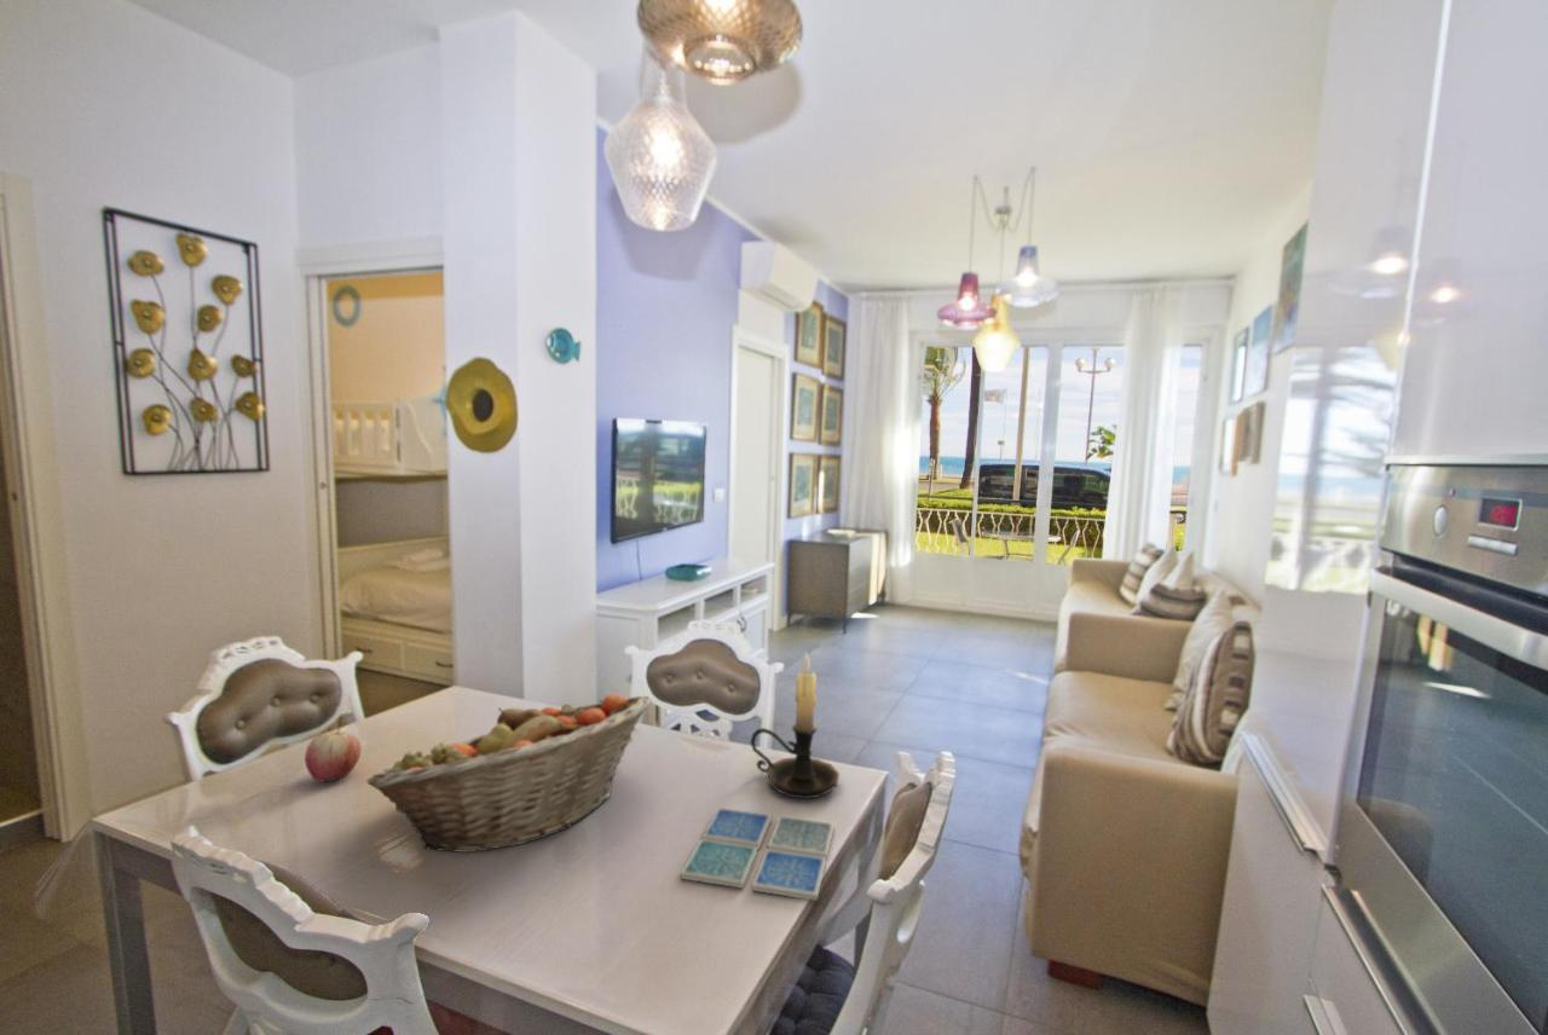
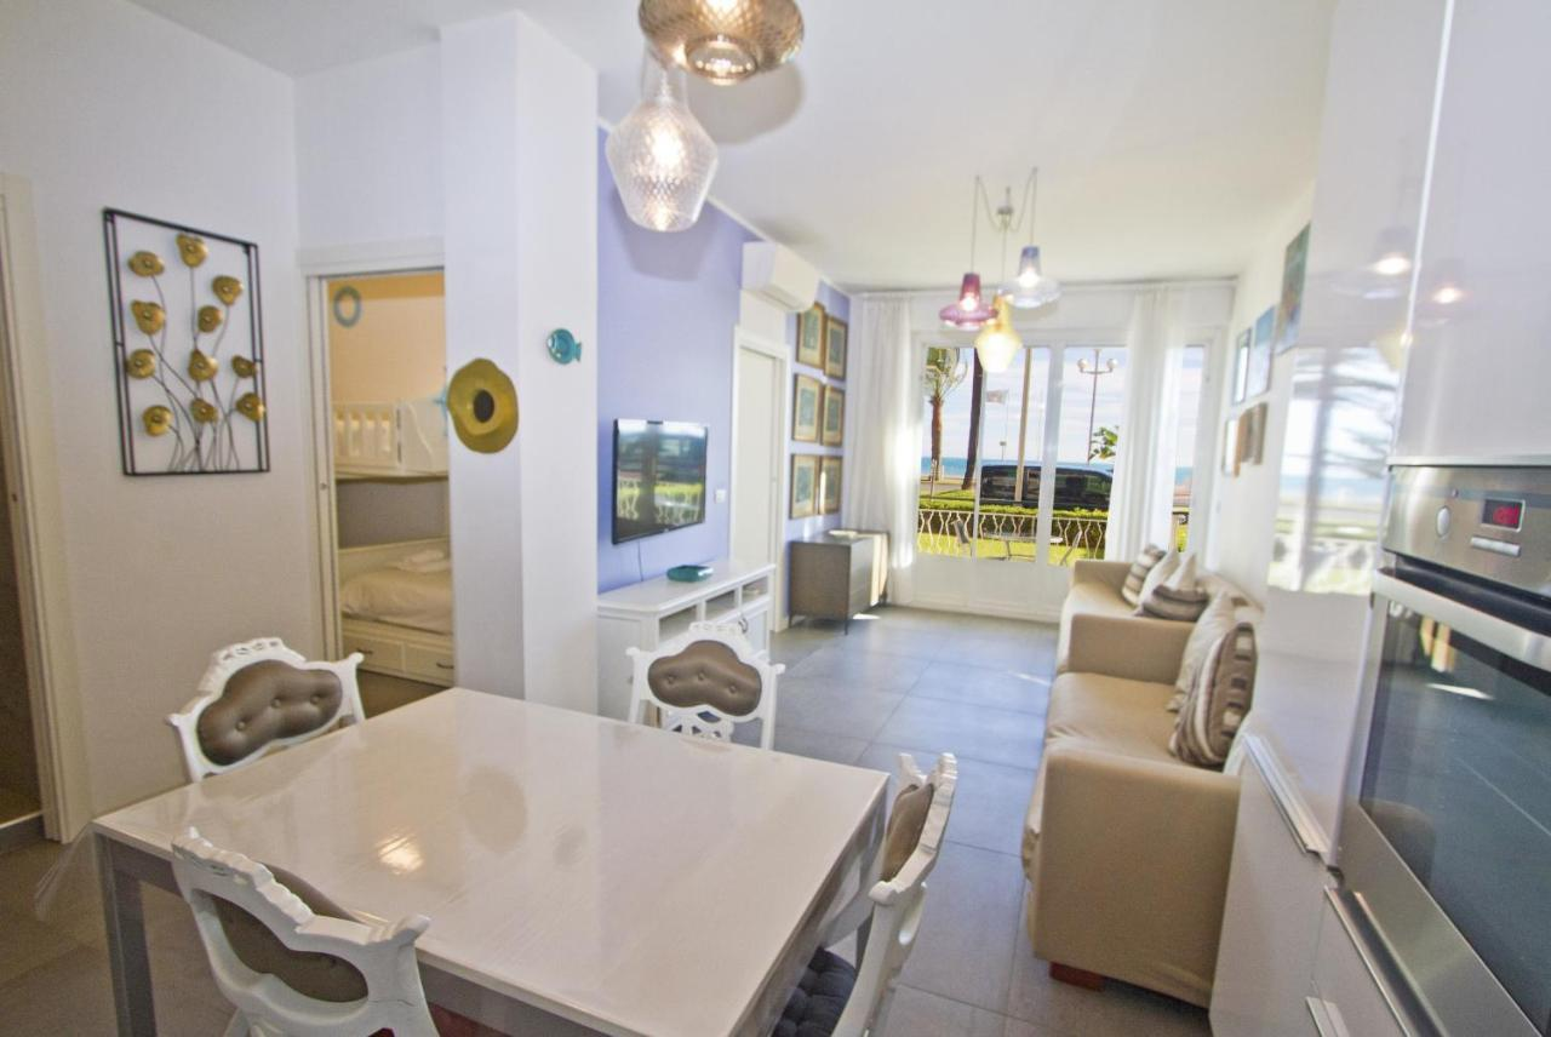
- candle holder (796, 716)
- apple (333, 754)
- fruit basket (522, 756)
- drink coaster (759, 846)
